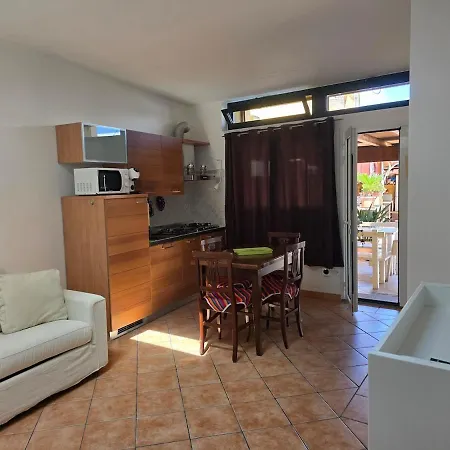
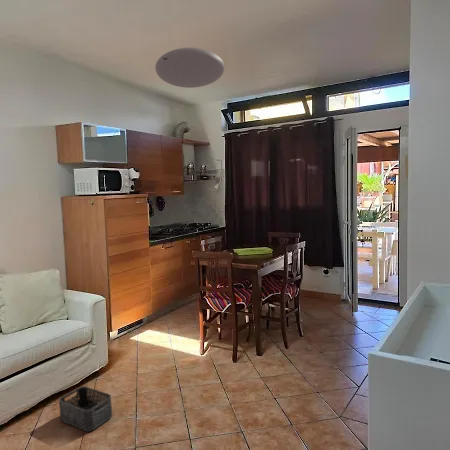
+ ceiling light (190, 68)
+ storage bin (85, 407)
